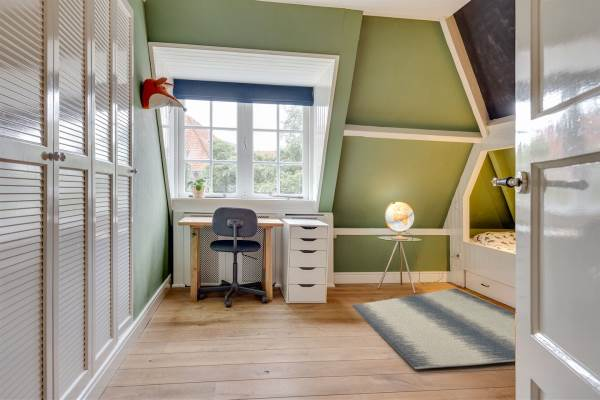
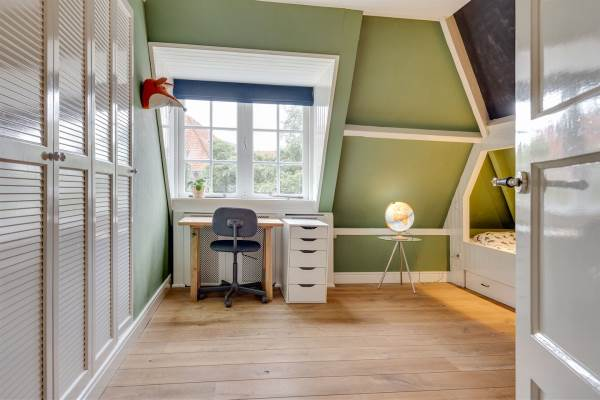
- rug (430, 309)
